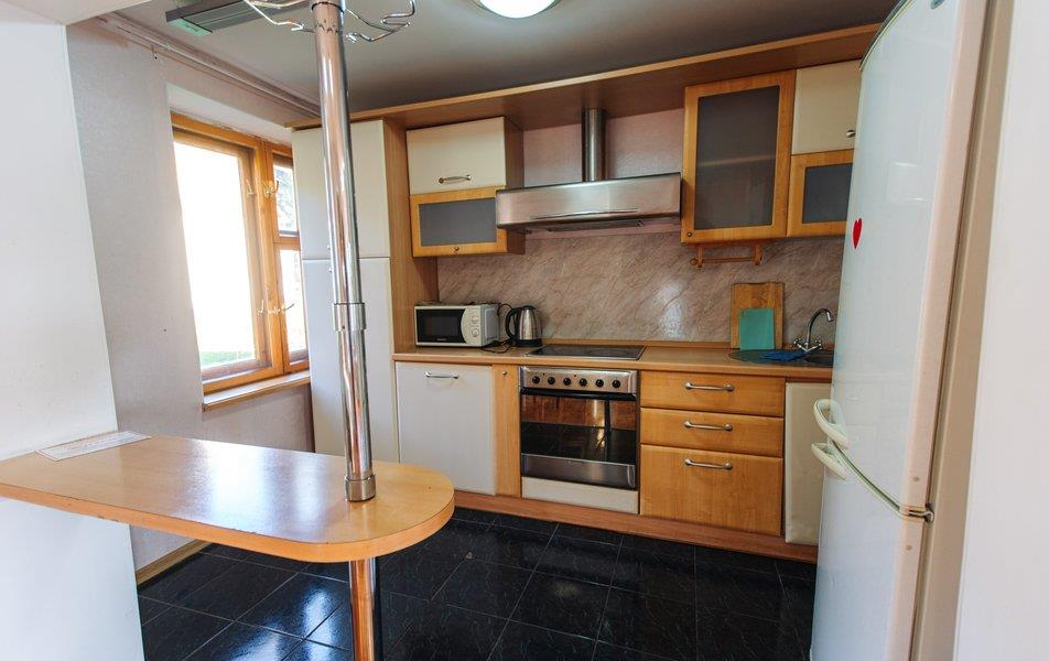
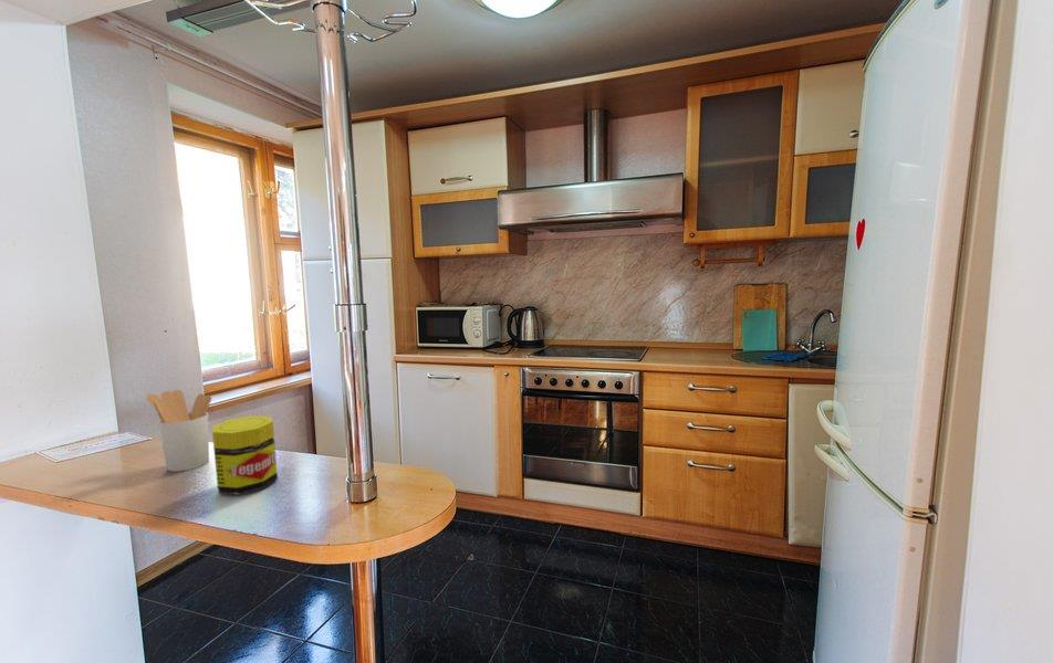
+ jar (246, 454)
+ utensil holder (178, 427)
